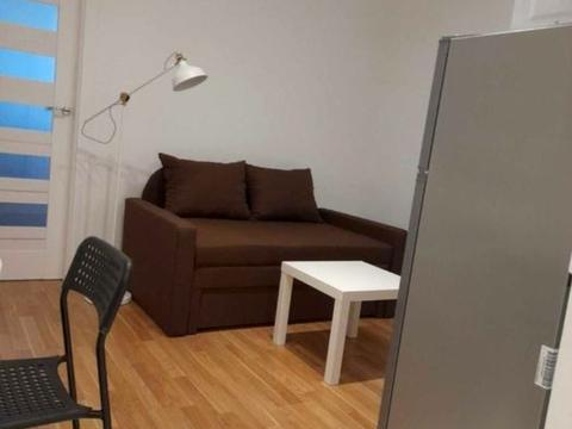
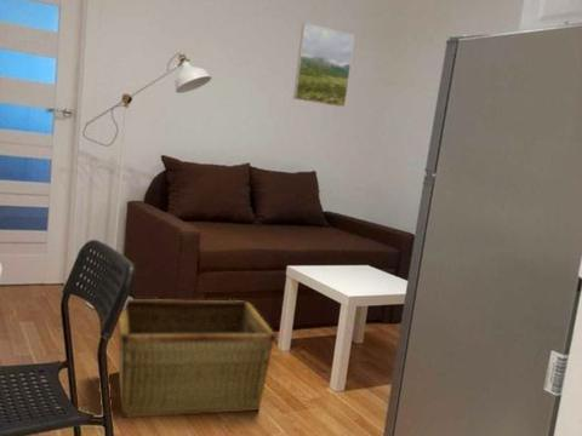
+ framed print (324, 65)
+ hamper (189, 352)
